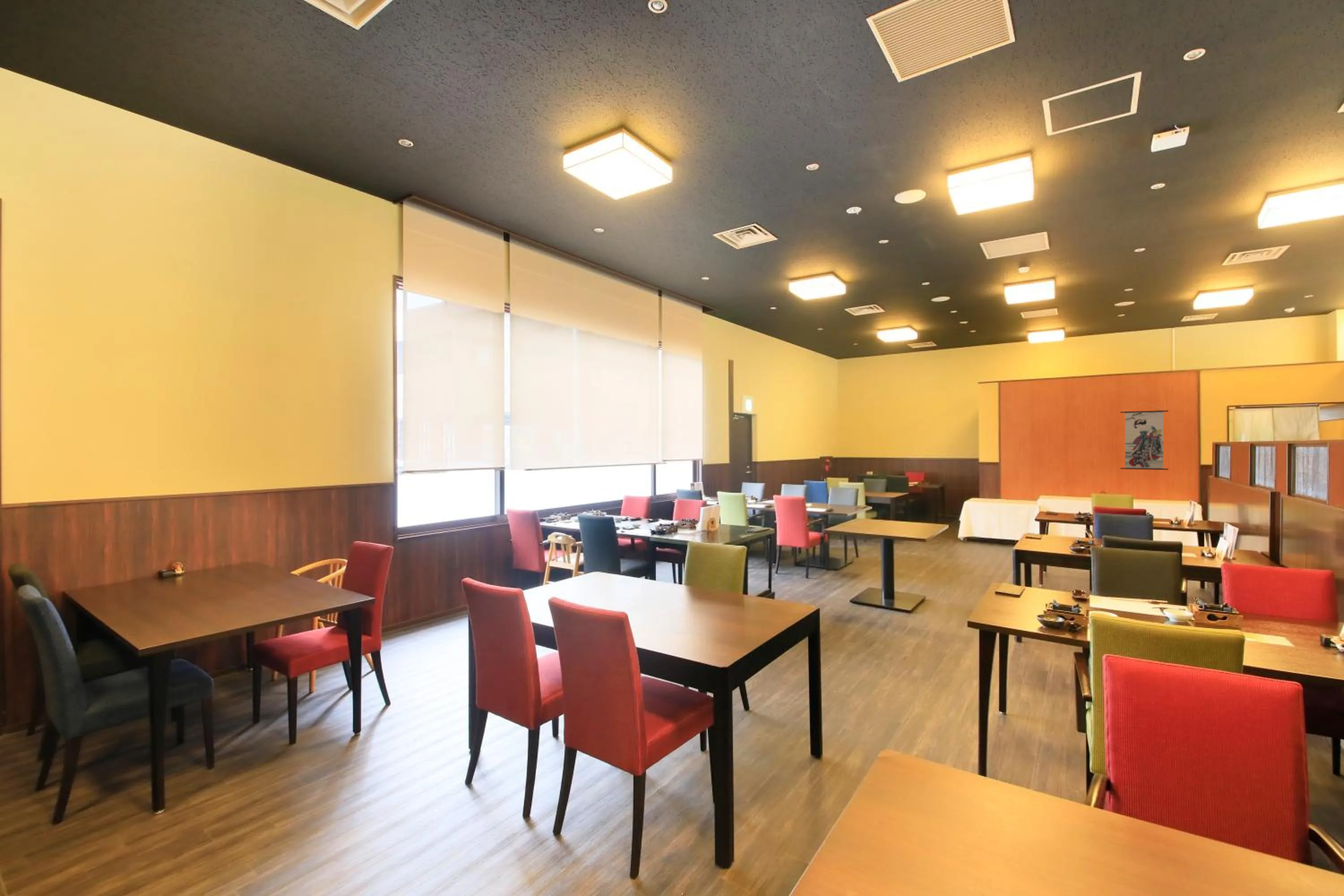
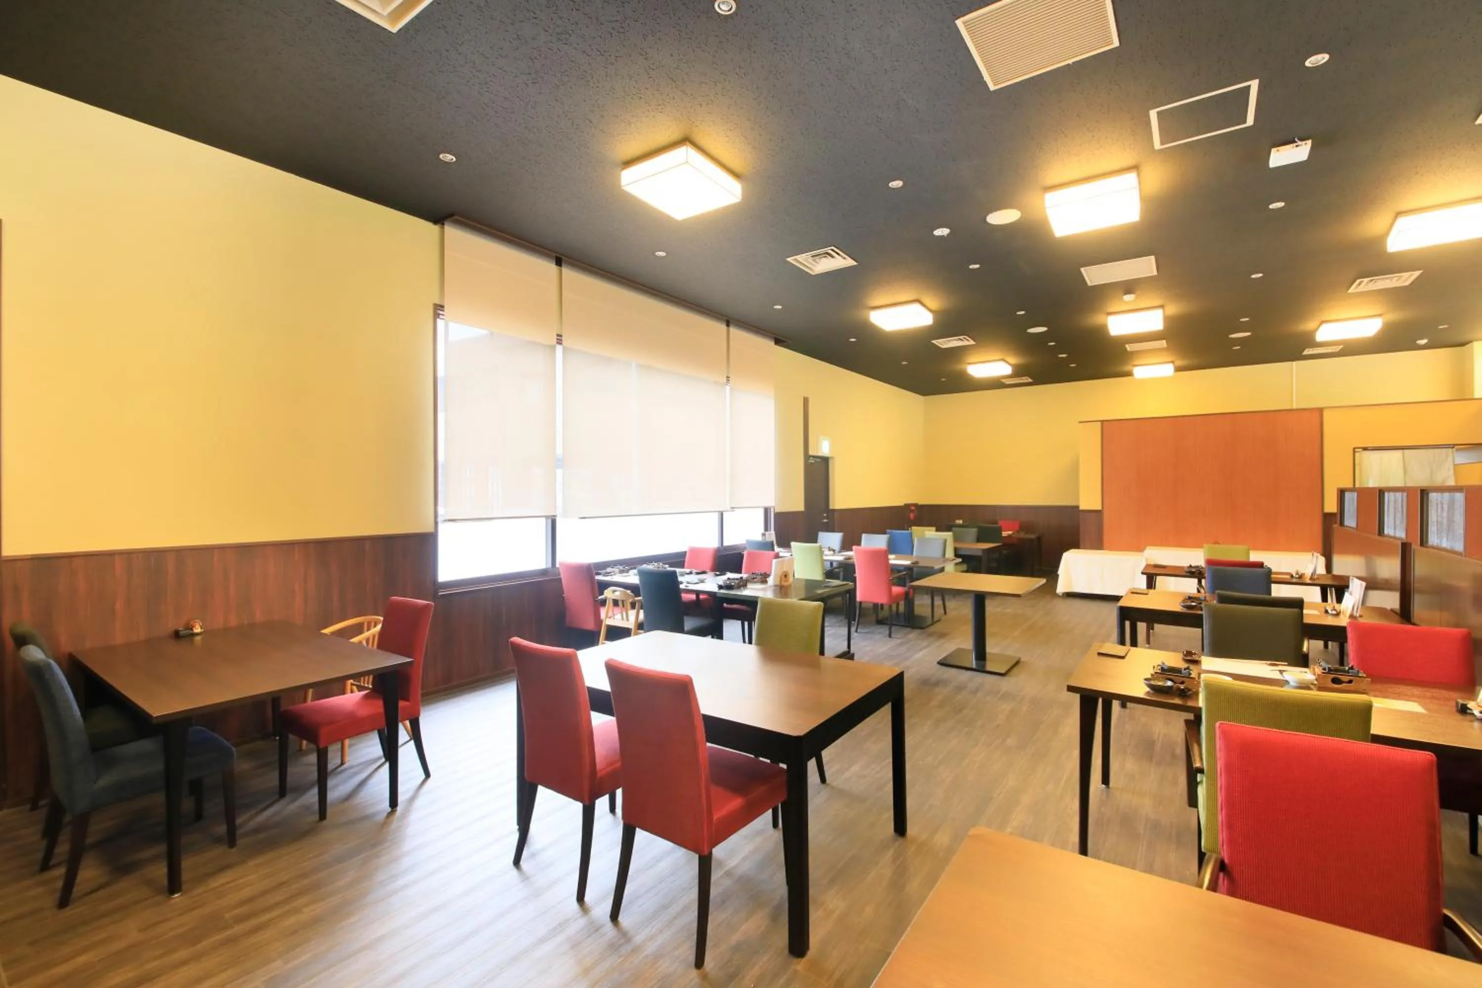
- wall scroll (1144, 436)
